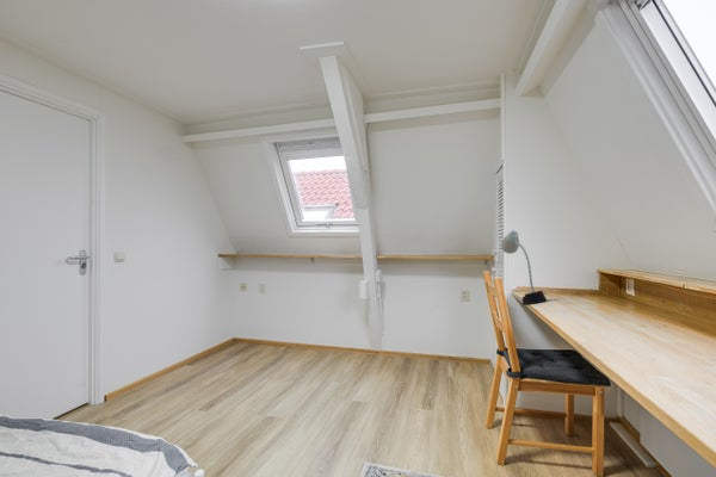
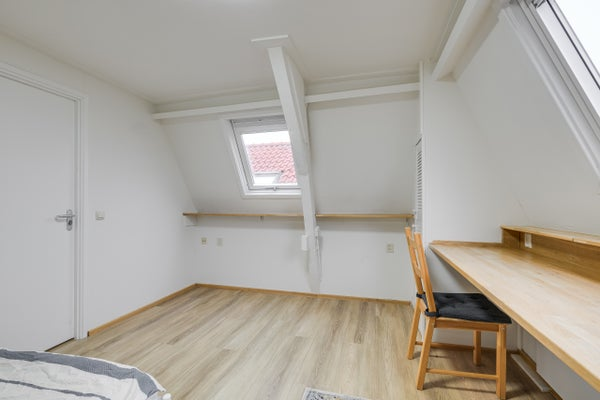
- desk lamp (527, 266)
